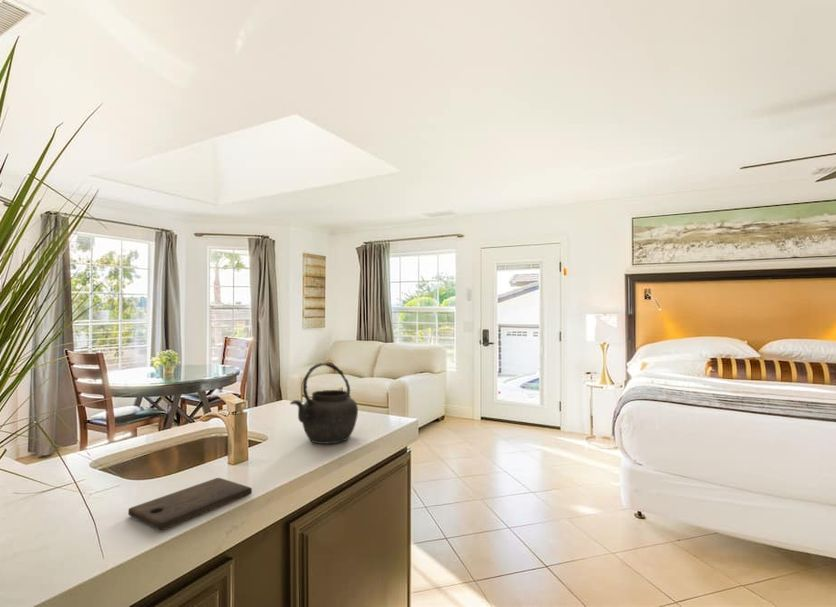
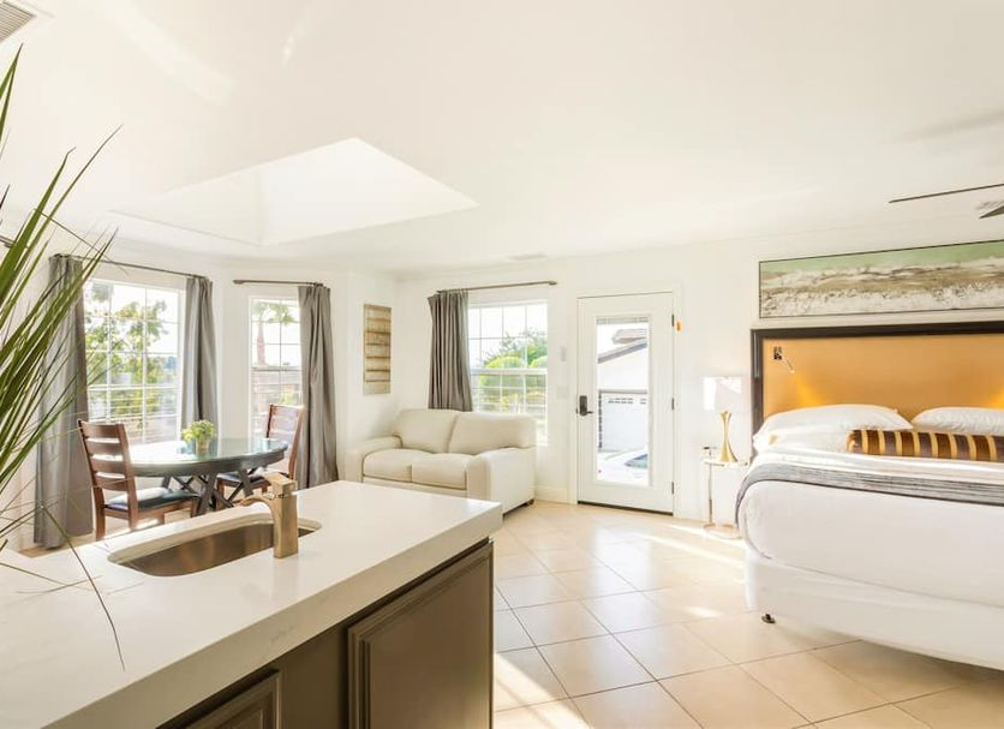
- kettle (322, 402)
- cutting board (193, 500)
